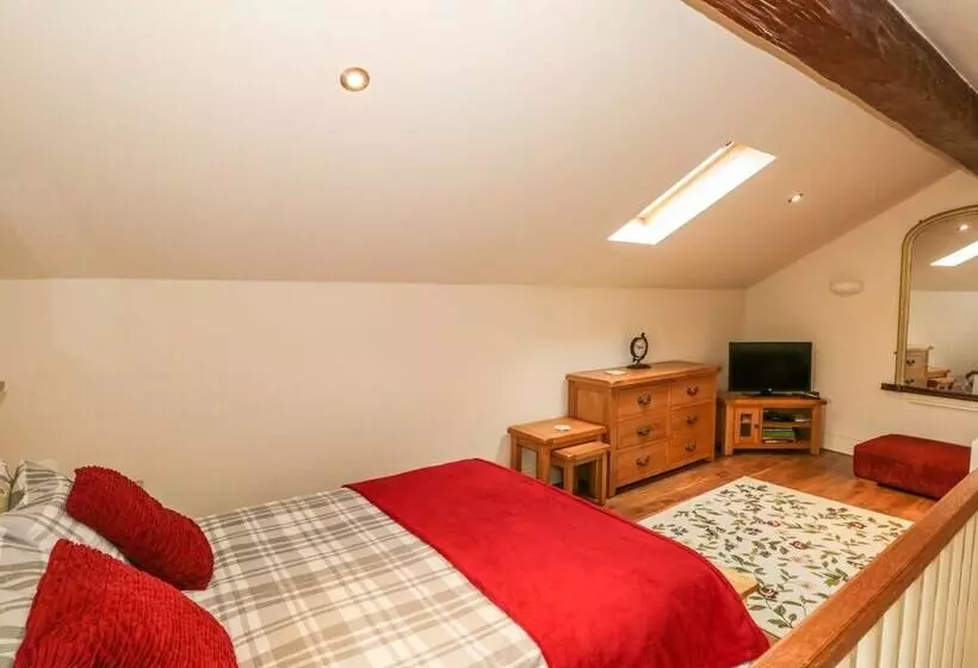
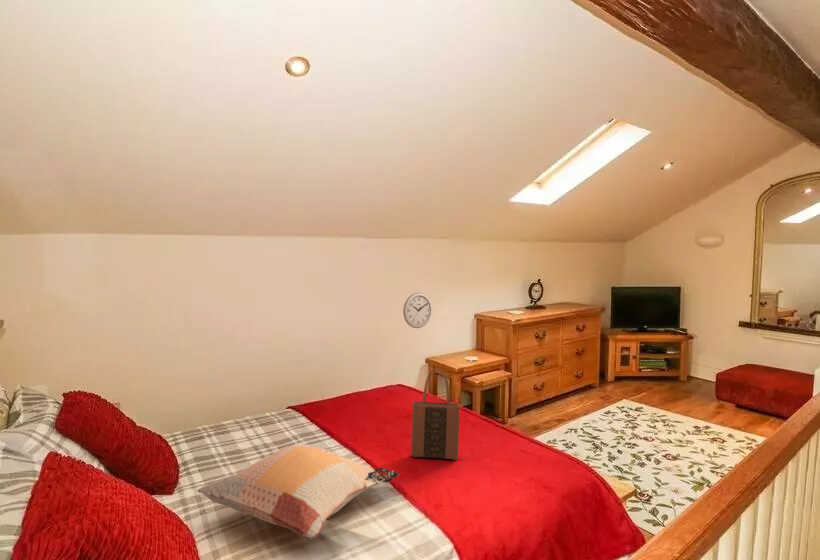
+ wall clock (418, 310)
+ decorative pillow (304, 481)
+ tote bag (435, 413)
